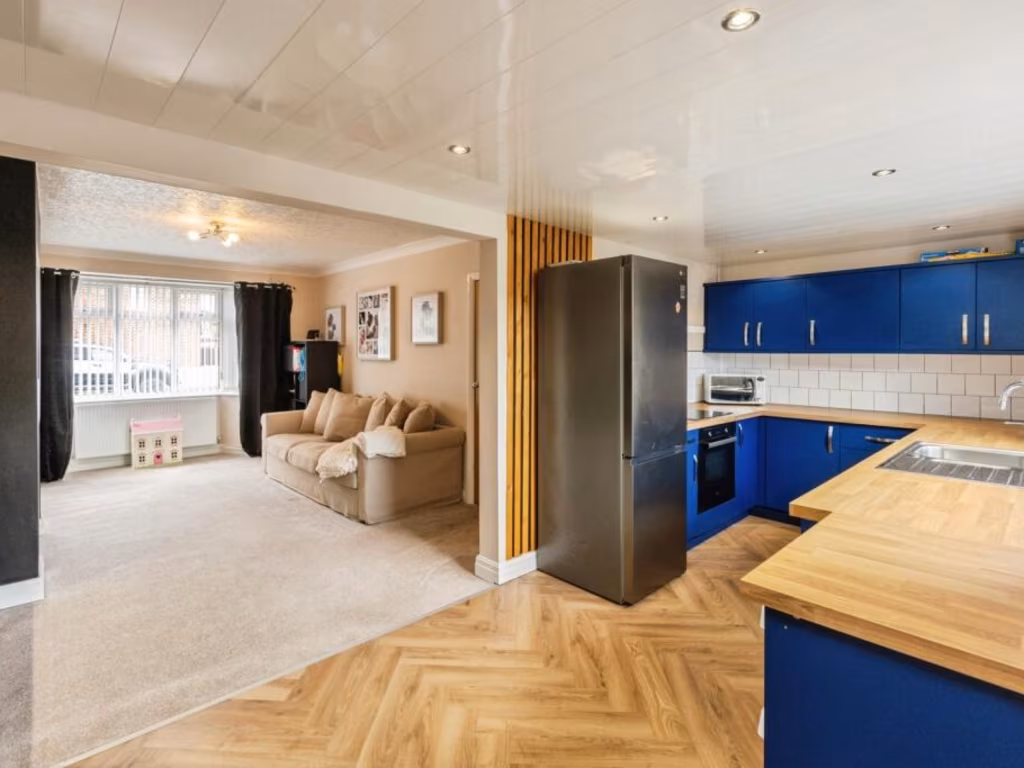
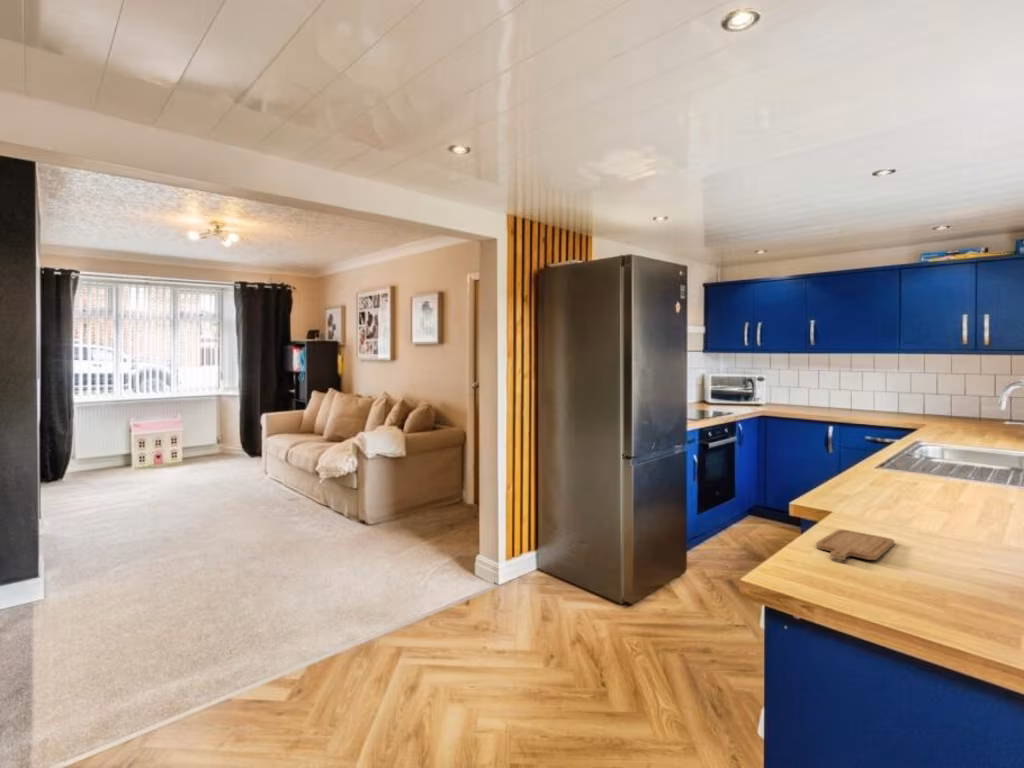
+ chopping board (852, 545)
